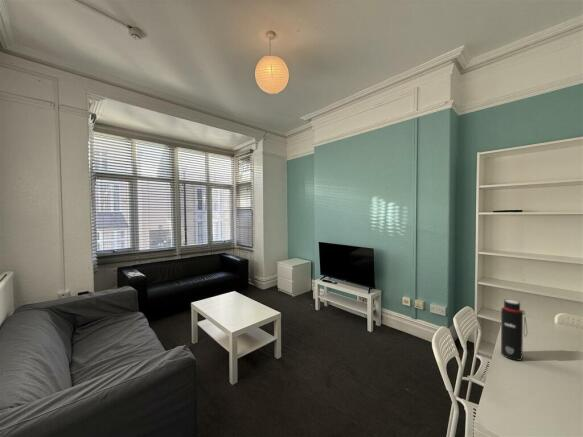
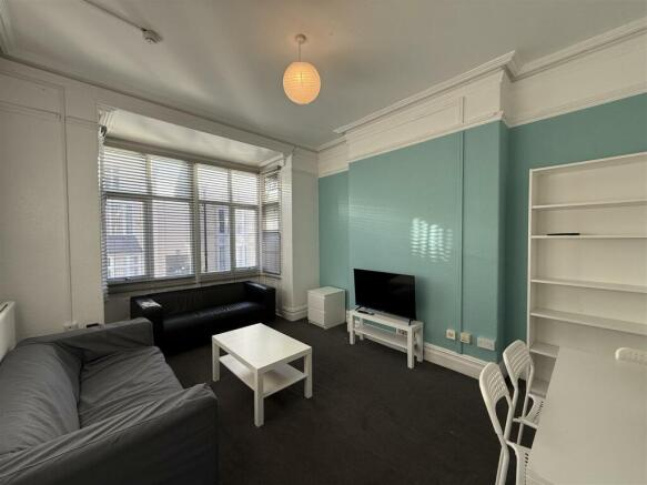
- water bottle (513, 329)
